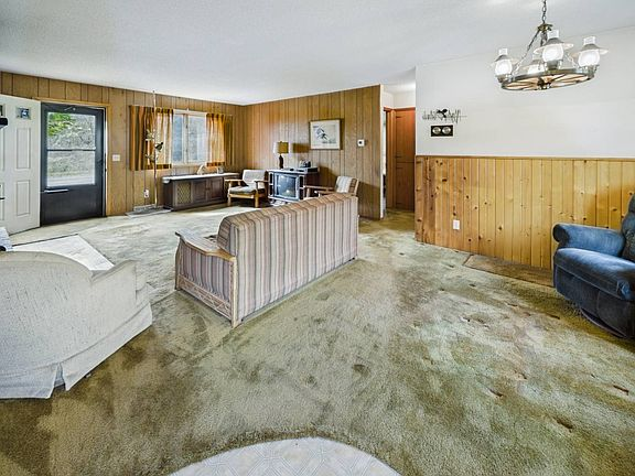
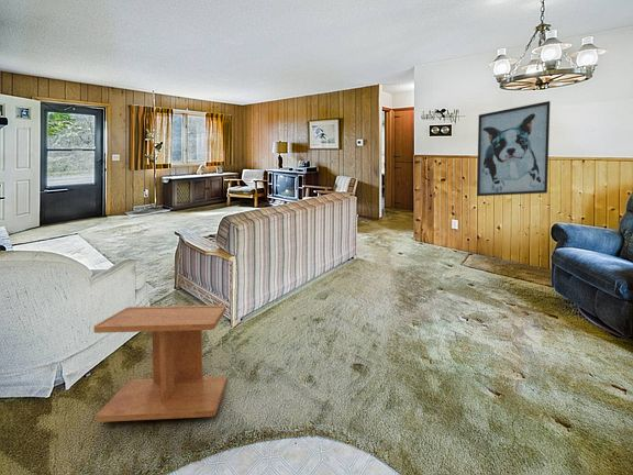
+ wall art (511, 152)
+ side table (167, 357)
